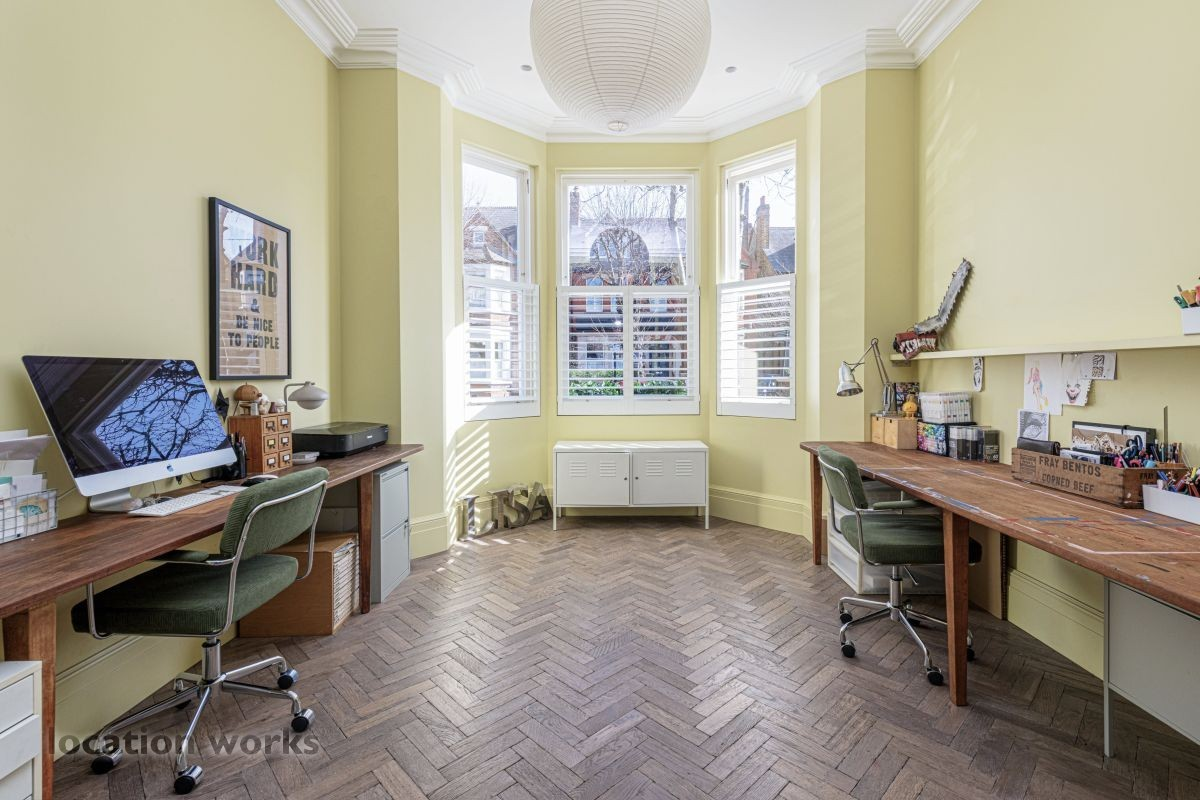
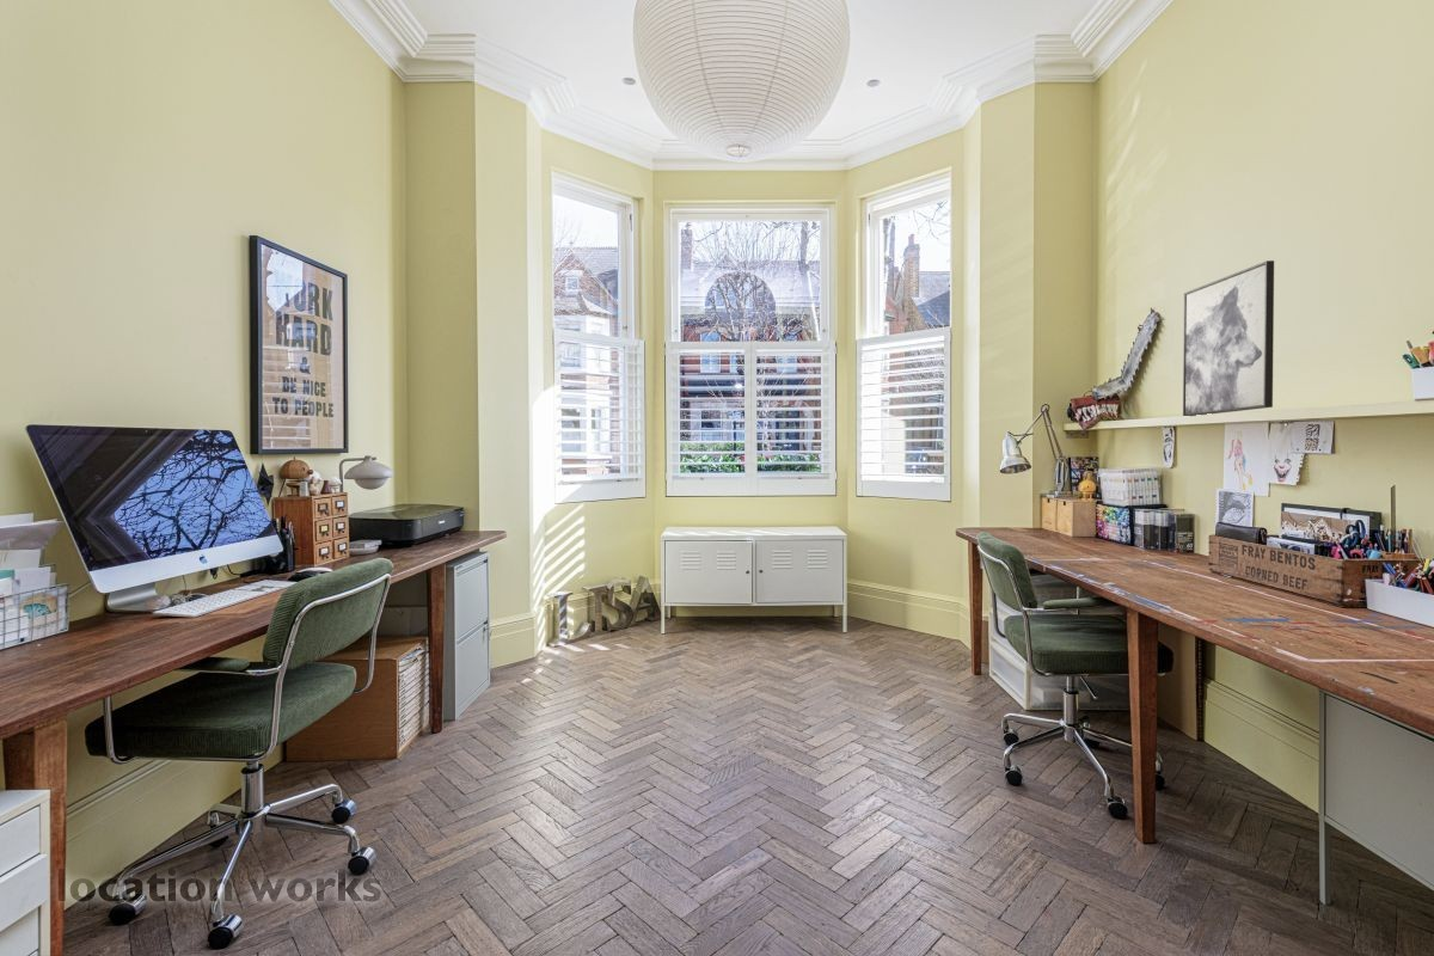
+ wall art (1224, 345)
